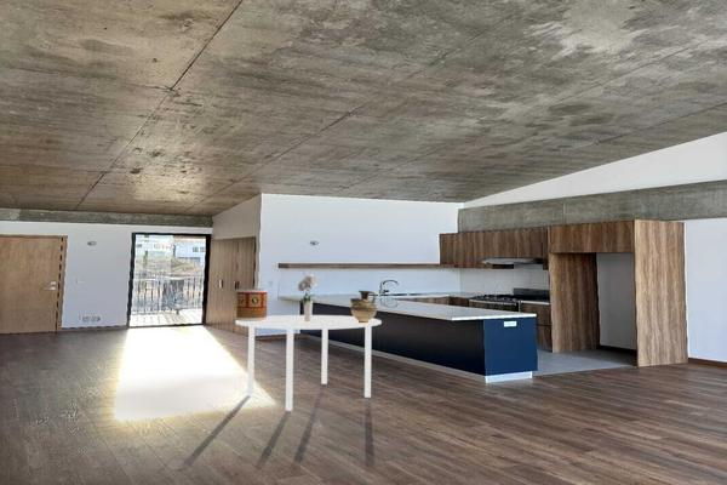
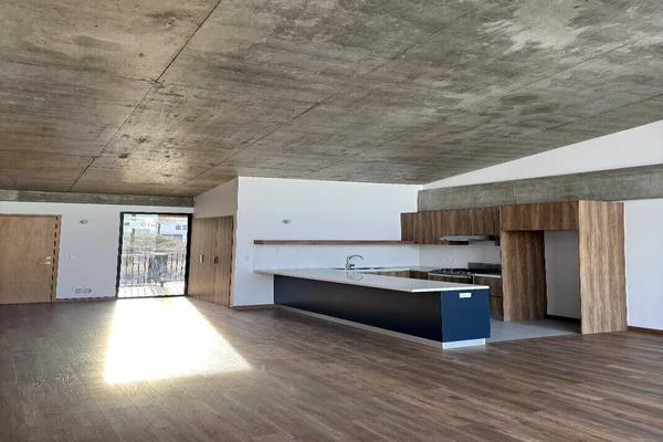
- dining table (322, 358)
- ceramic jug (361, 306)
- bouquet (305, 297)
- decorative container (251, 304)
